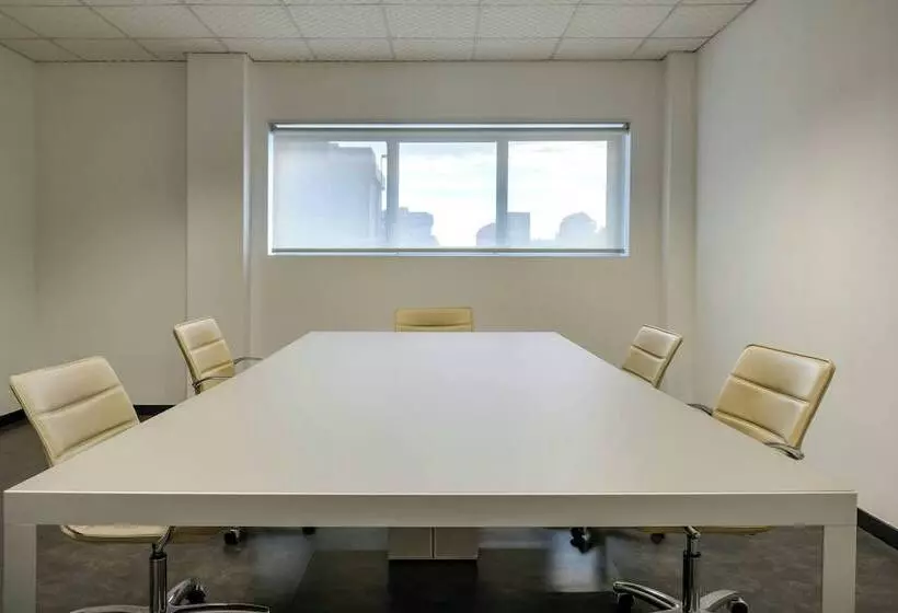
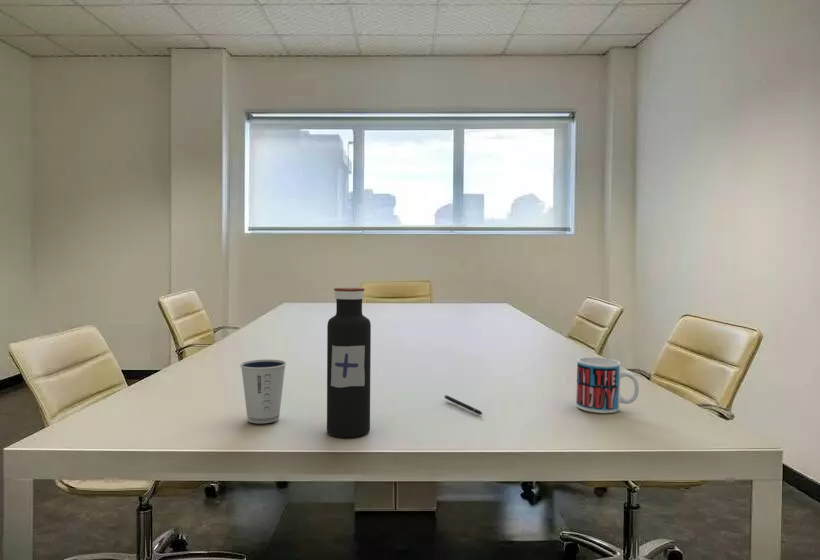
+ dixie cup (263, 391)
+ pen (463, 404)
+ mug (606, 384)
+ water bottle (348, 360)
